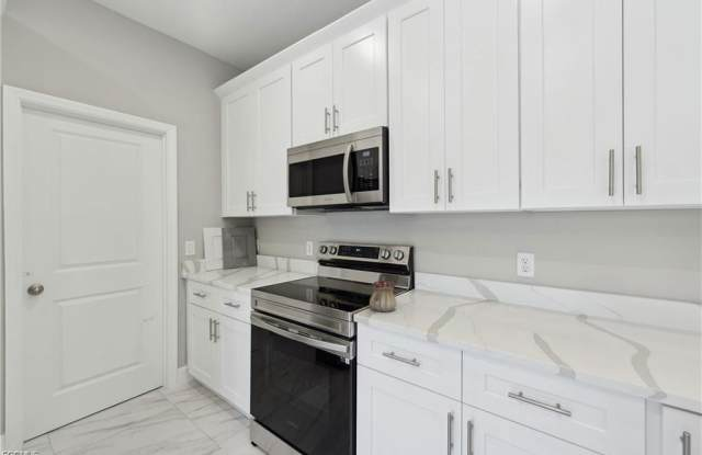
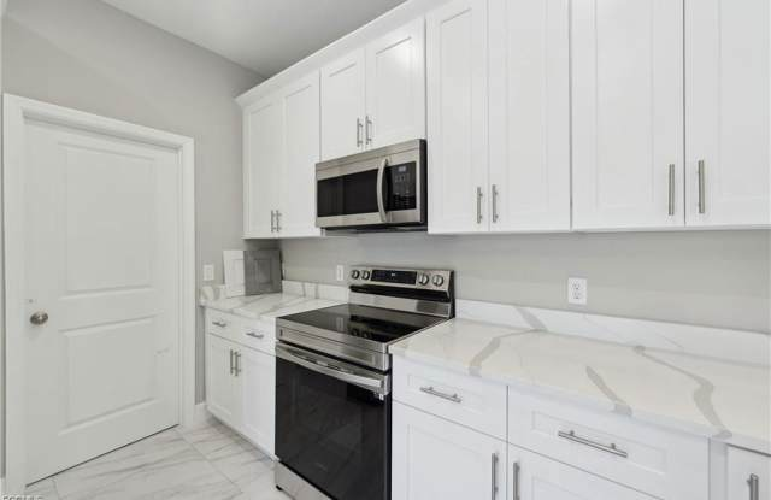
- teapot (382, 293)
